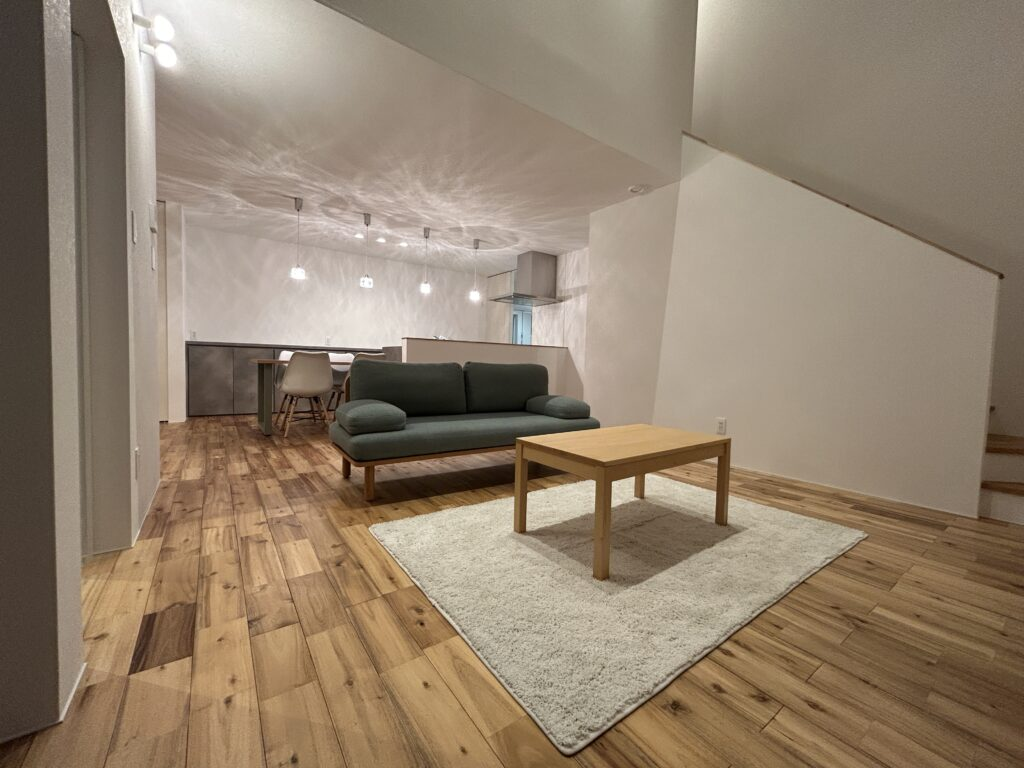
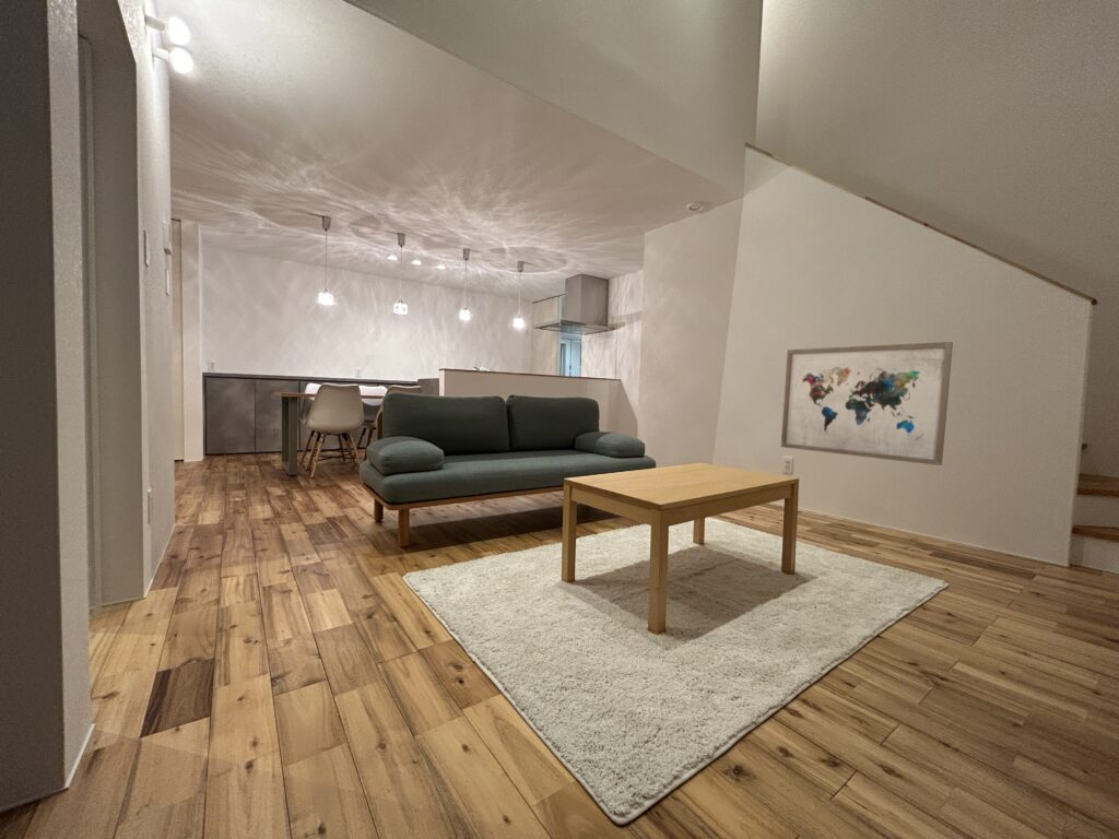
+ wall art (856, 401)
